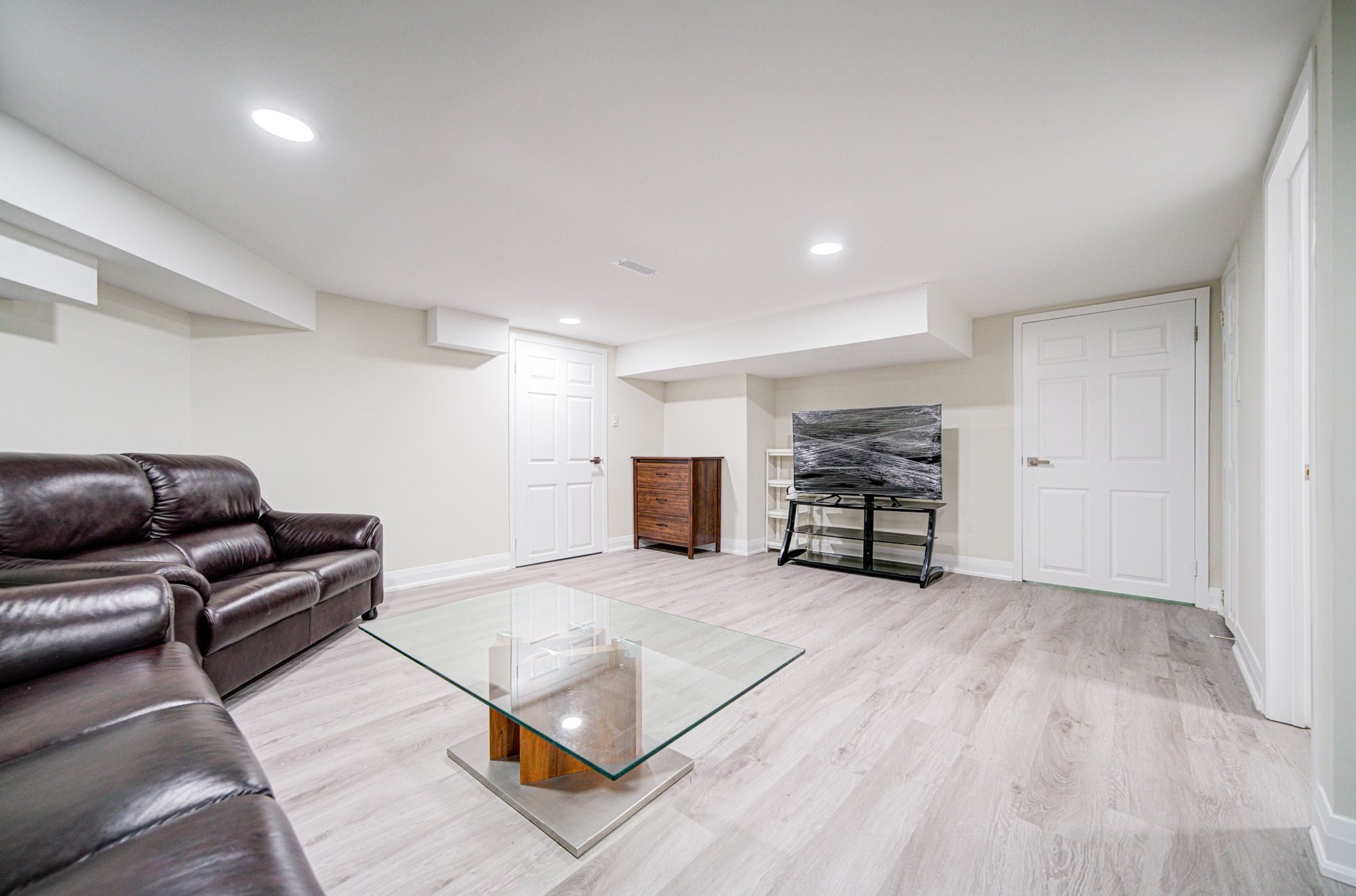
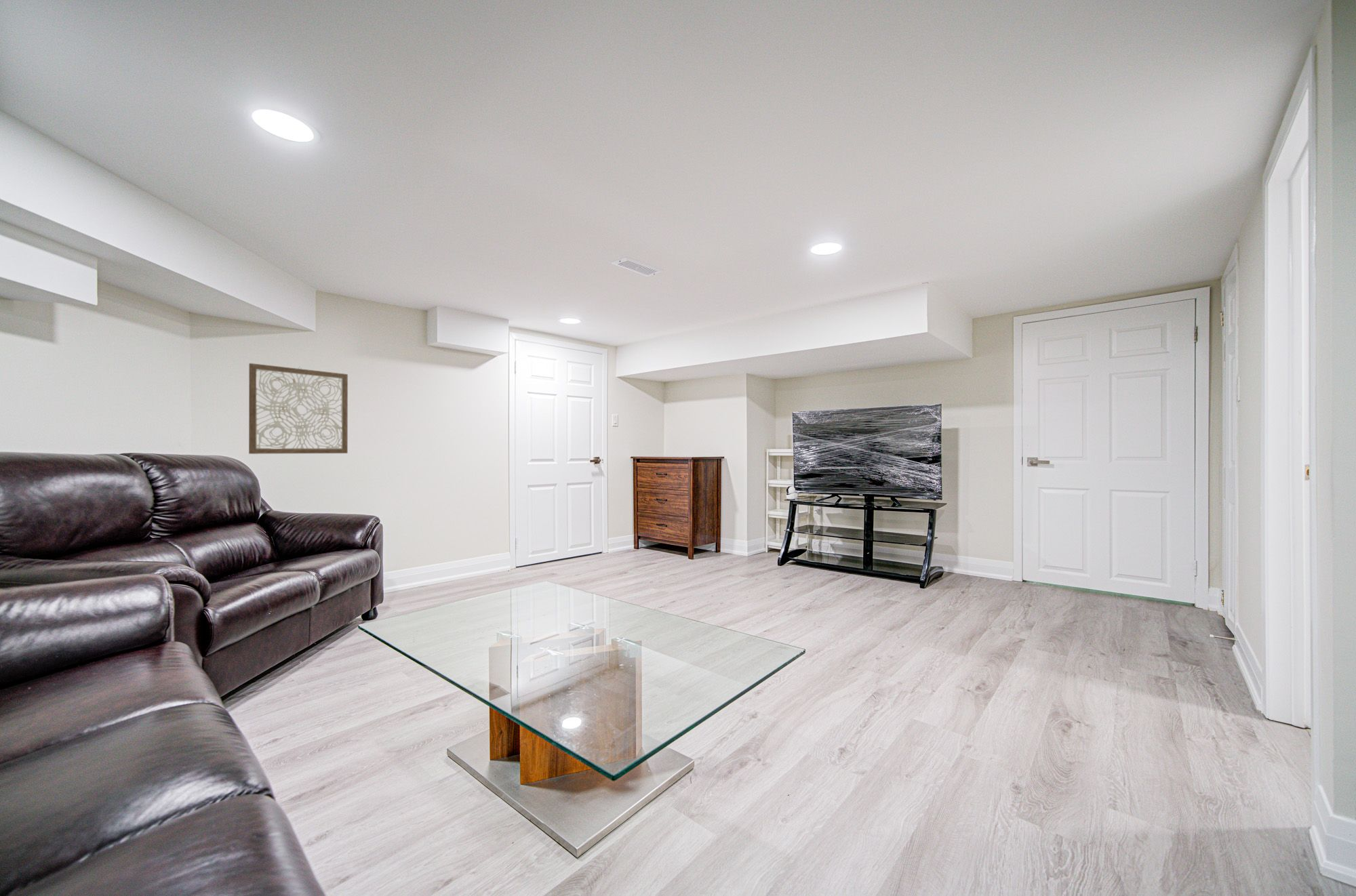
+ wall art (298, 412)
